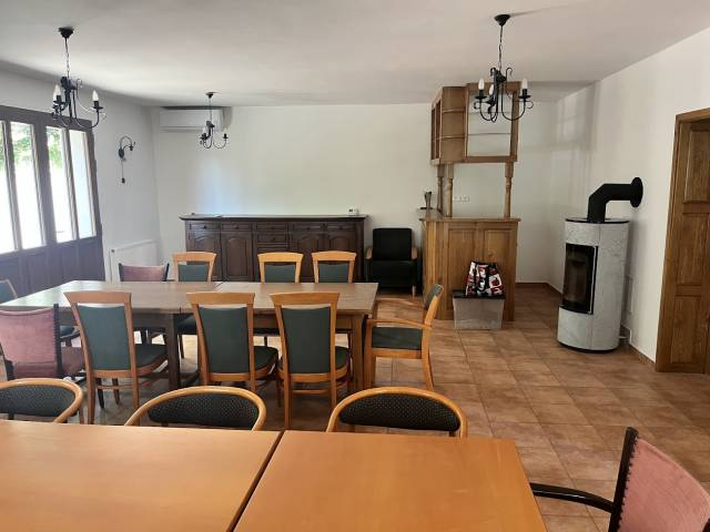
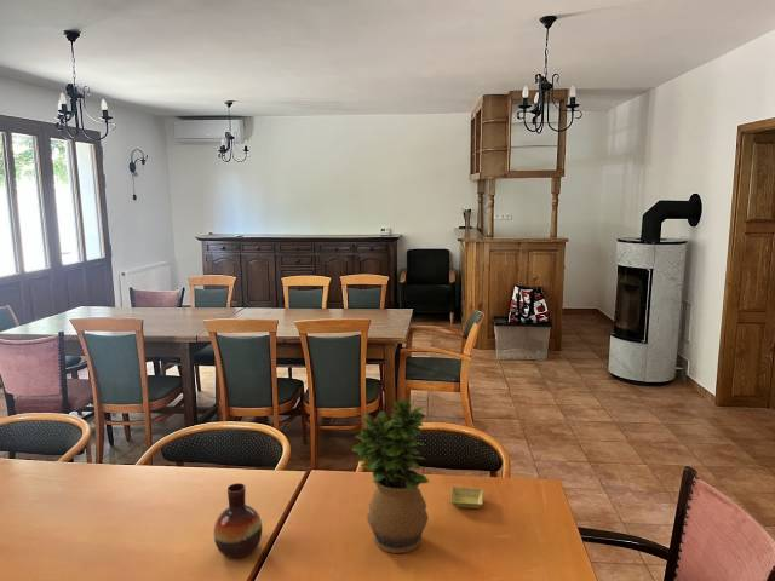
+ vase (237, 518)
+ potted plant (391, 468)
+ saucer (466, 497)
